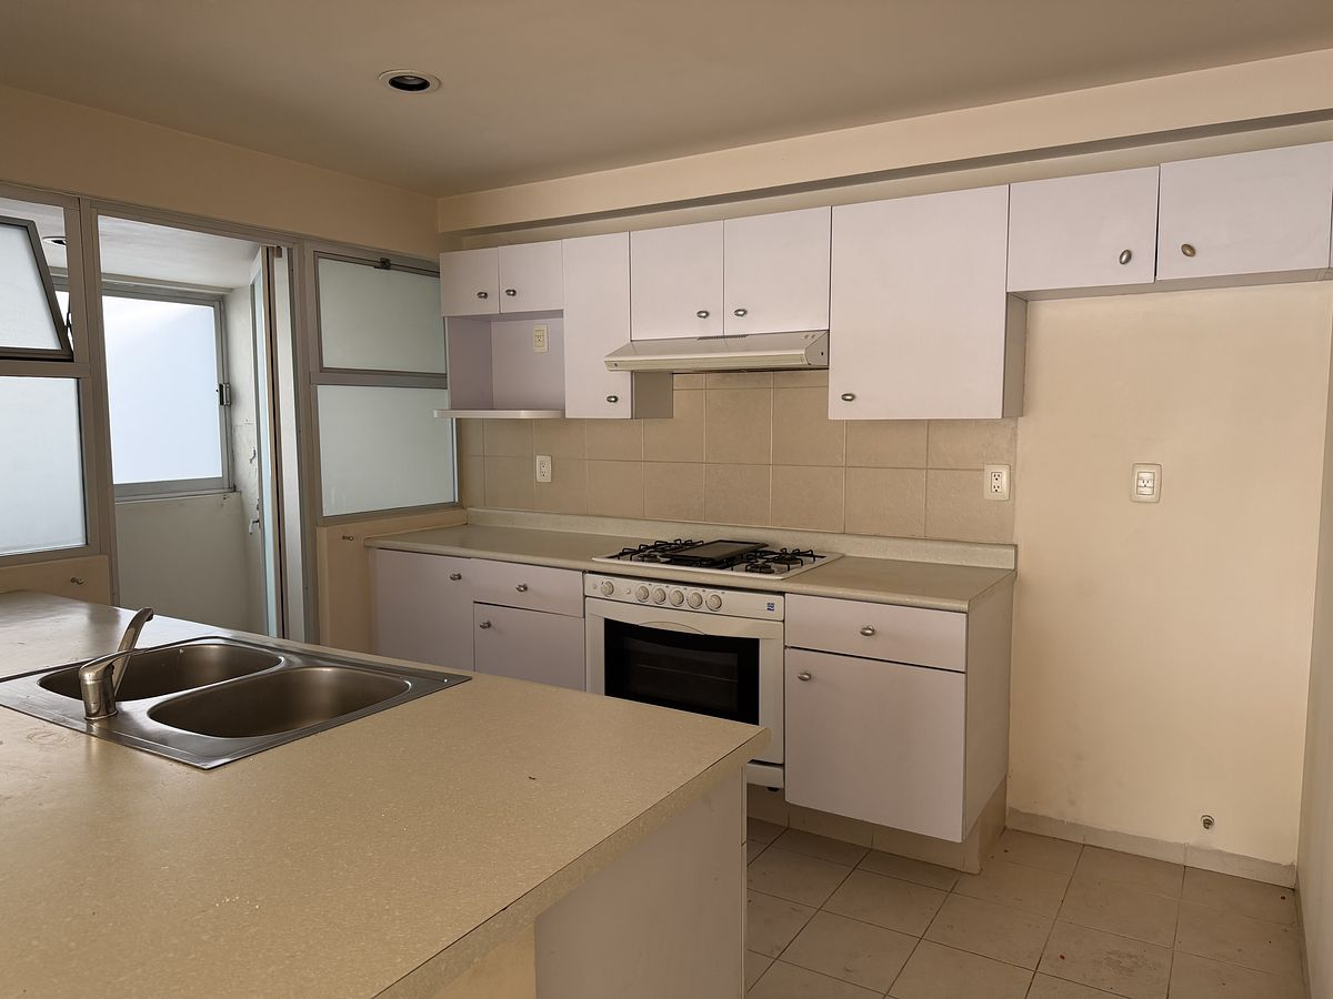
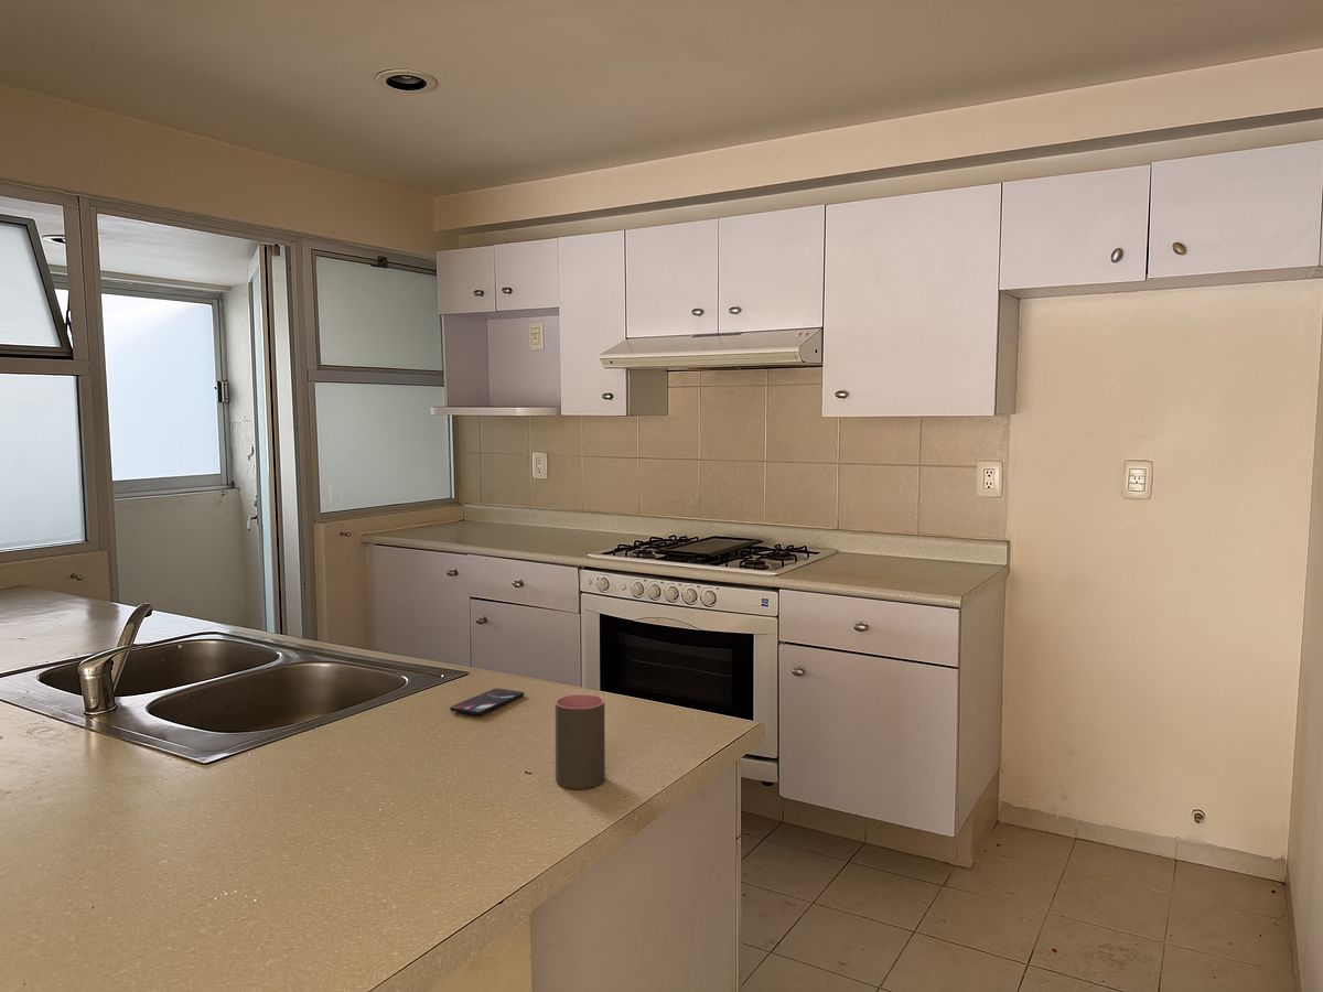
+ smartphone (487, 700)
+ cup (580, 740)
